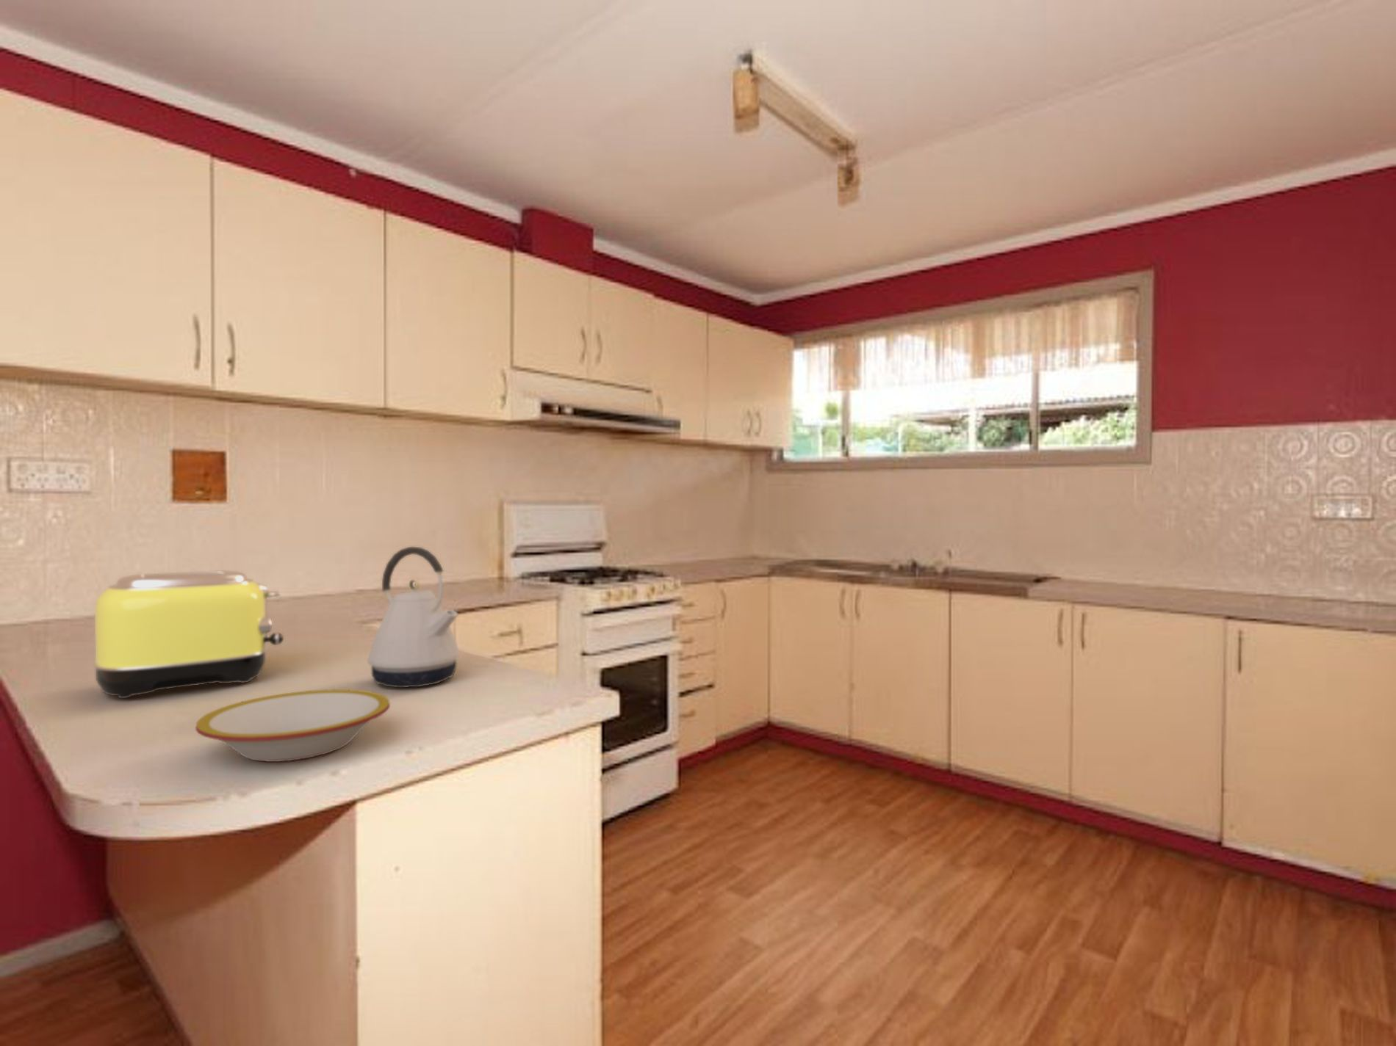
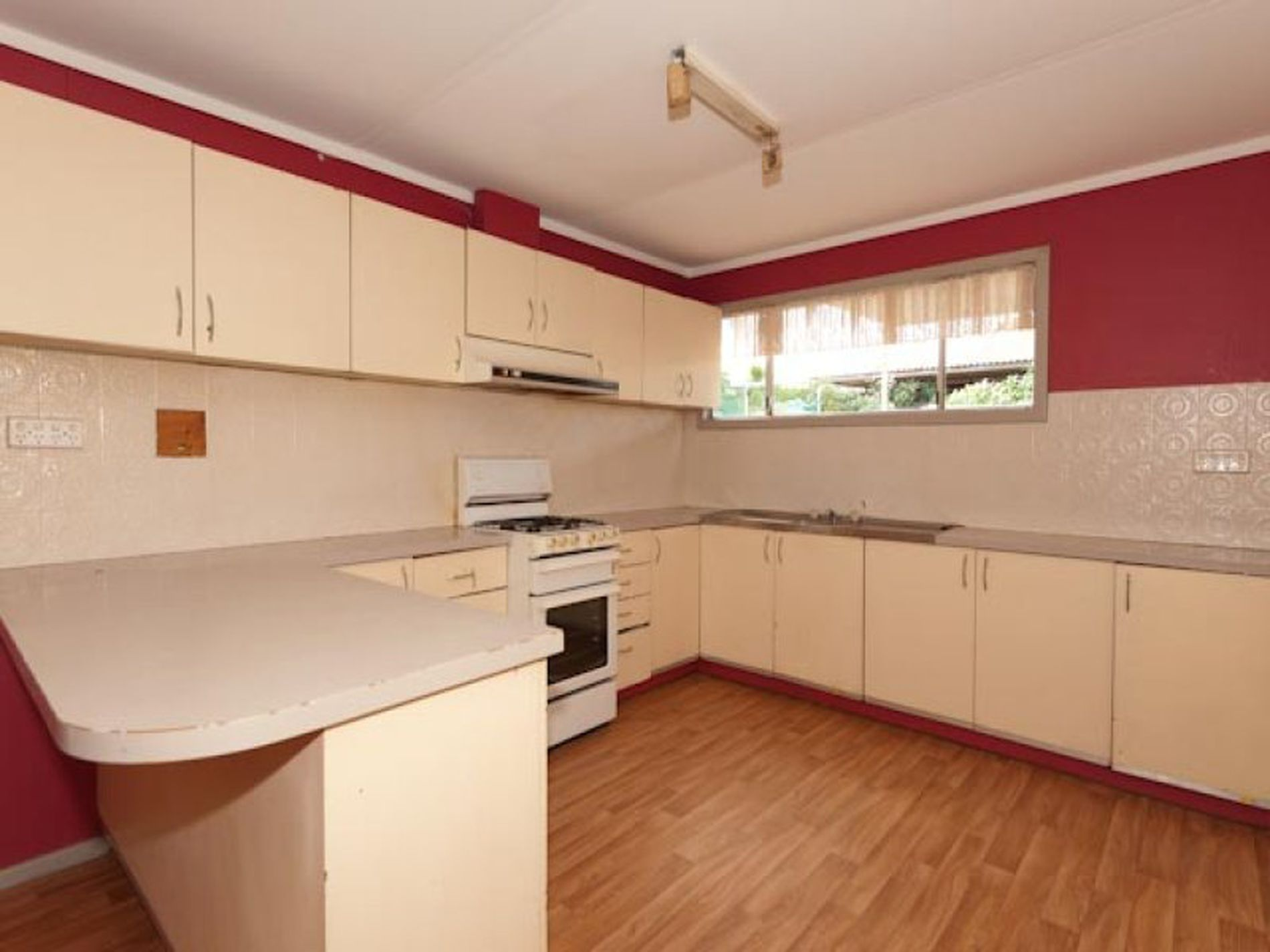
- toaster (191, 628)
- bowl (298, 727)
- kettle (417, 614)
